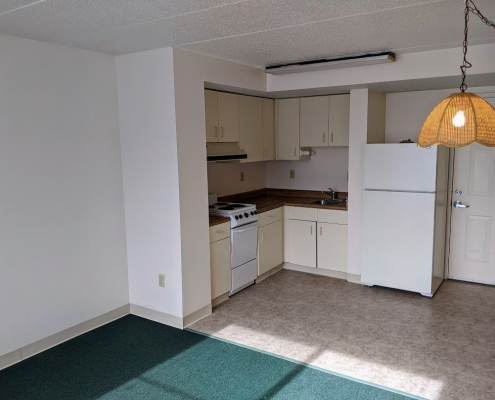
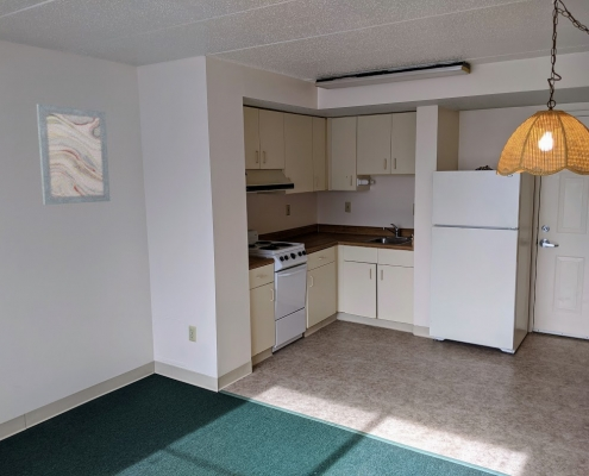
+ wall art (75, 156)
